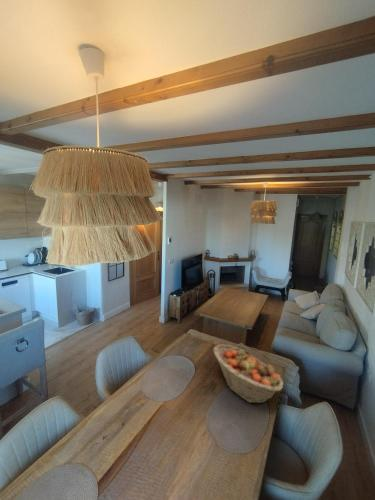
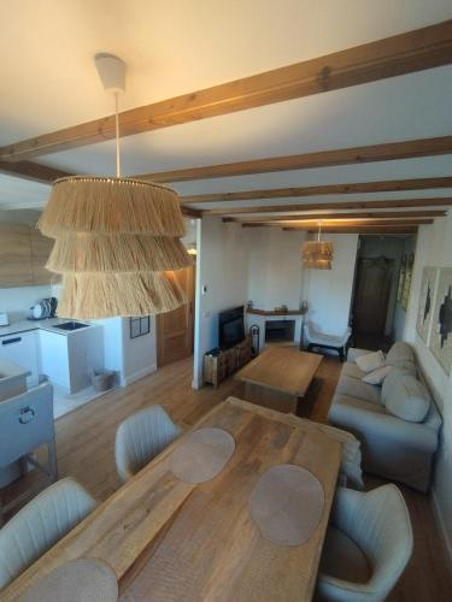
- fruit basket (245, 369)
